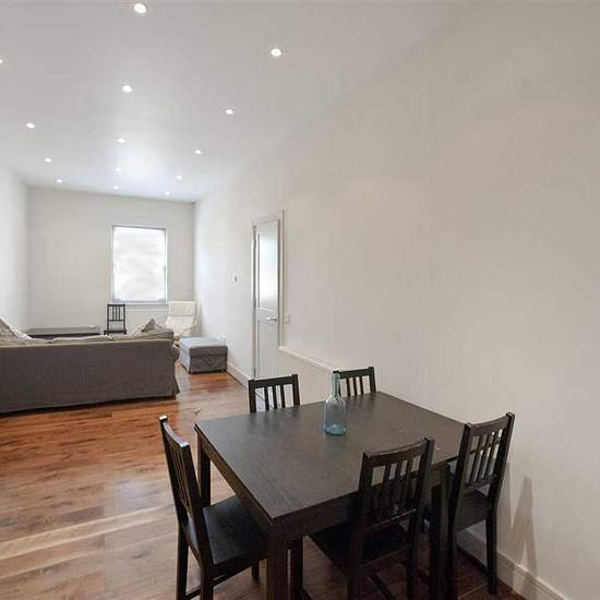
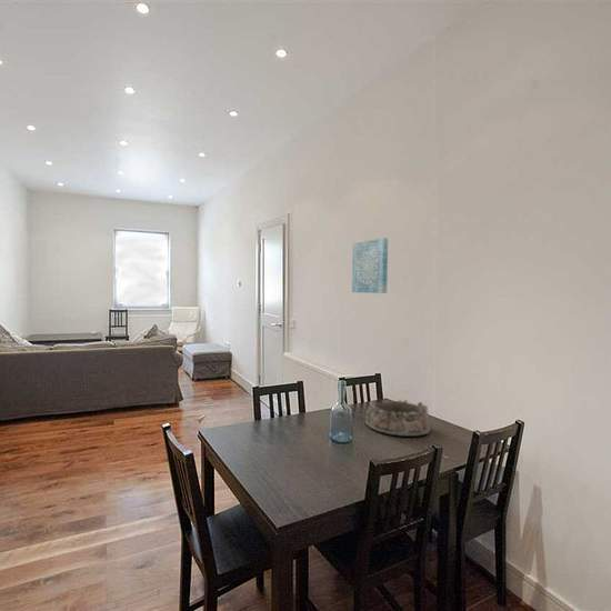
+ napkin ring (397, 415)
+ wall art (369, 267)
